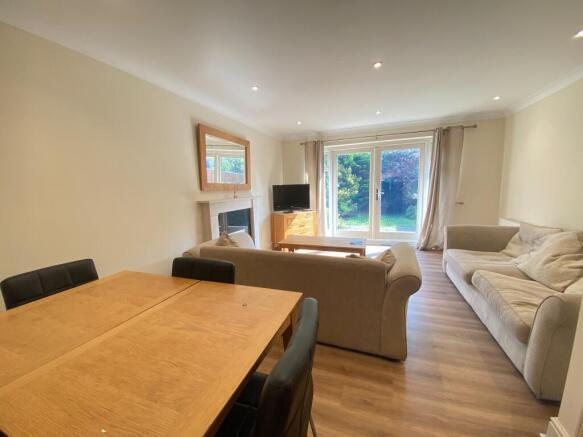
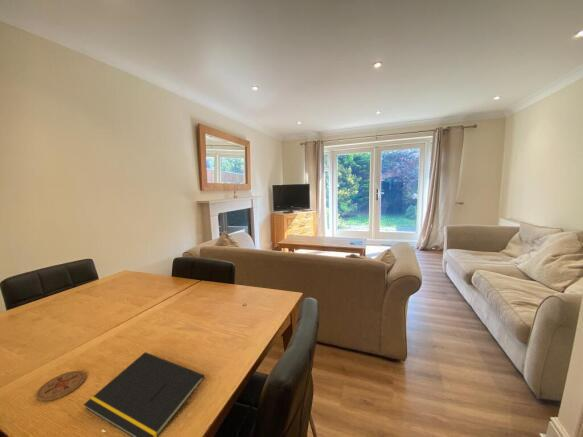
+ notepad (146, 390)
+ coaster (62, 384)
